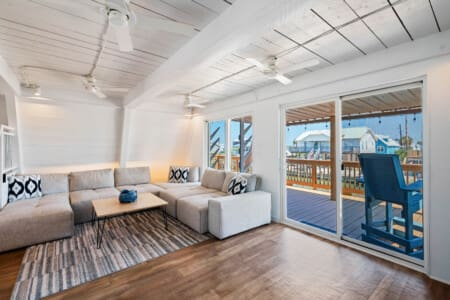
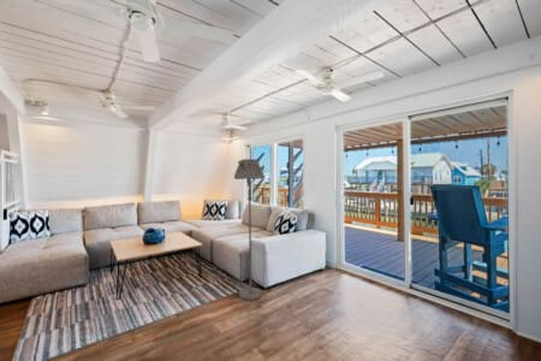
+ floor lamp (249, 226)
